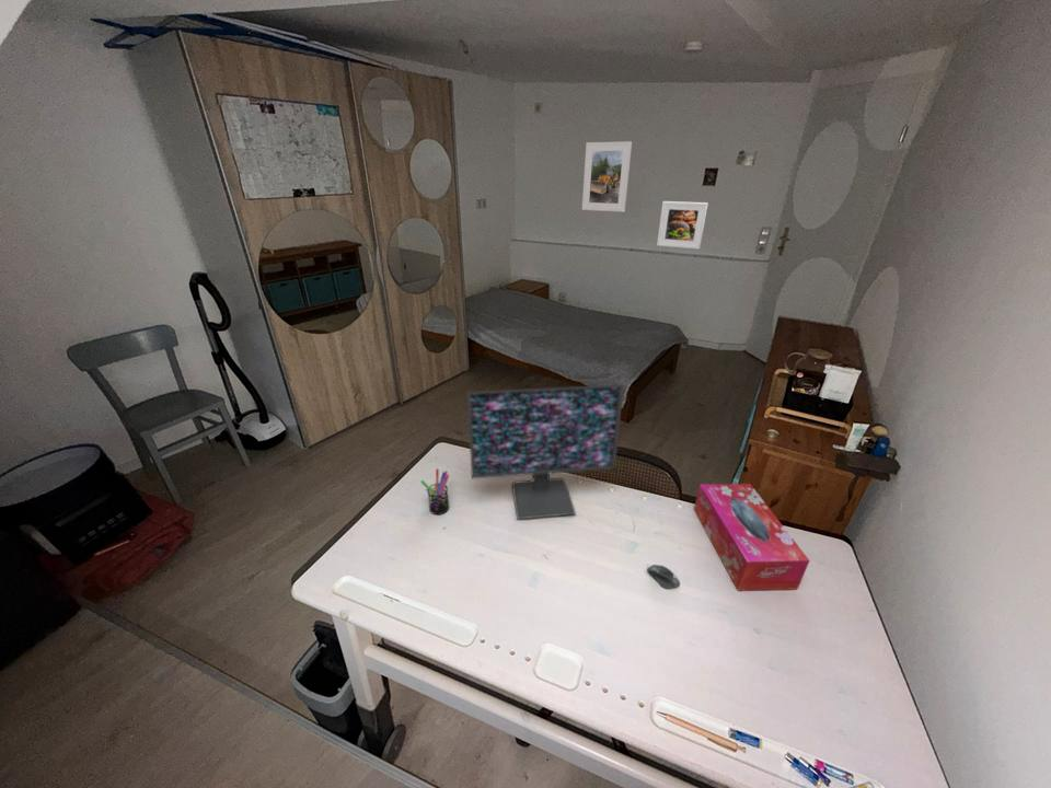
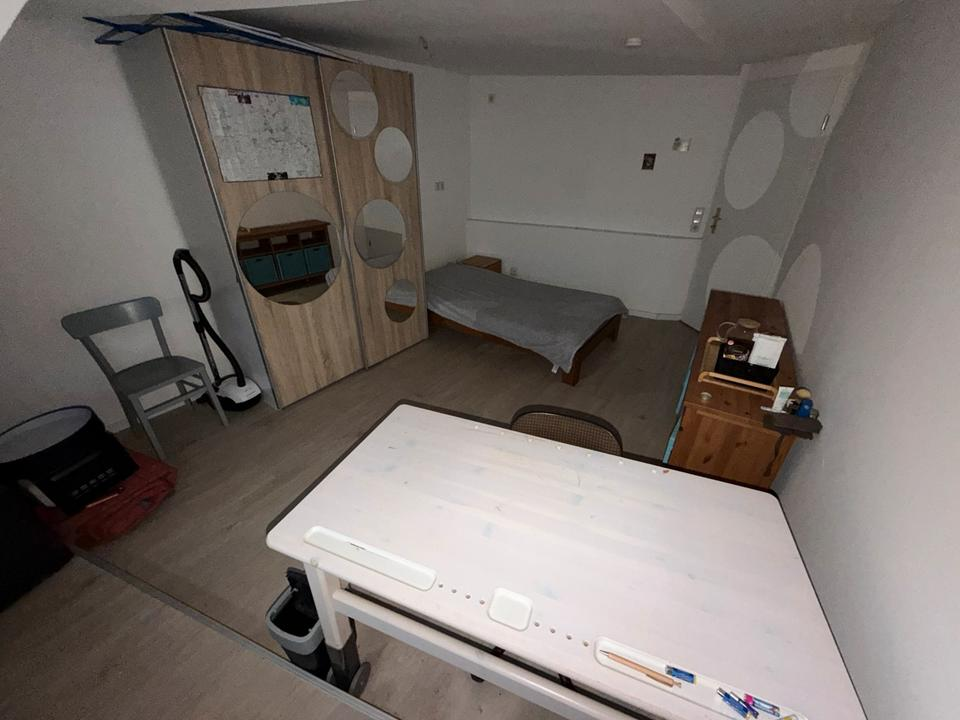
- computer mouse (663, 573)
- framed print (605, 177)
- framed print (681, 224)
- computer monitor (544, 447)
- pen holder (435, 490)
- tissue box (744, 532)
